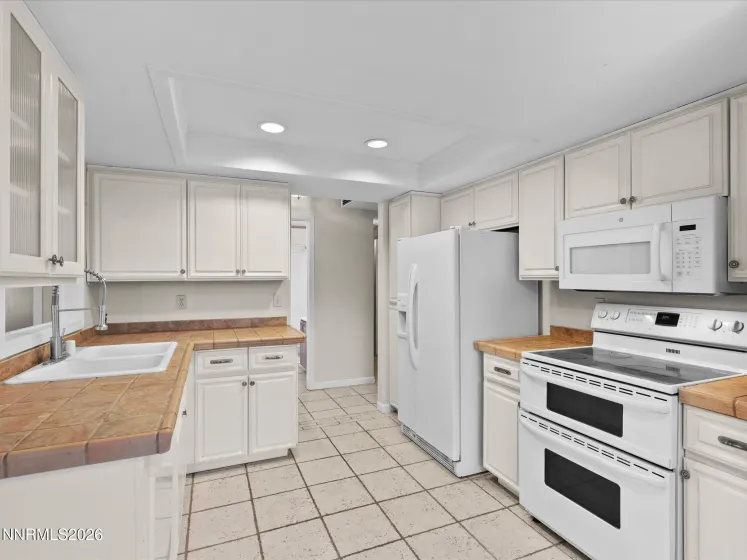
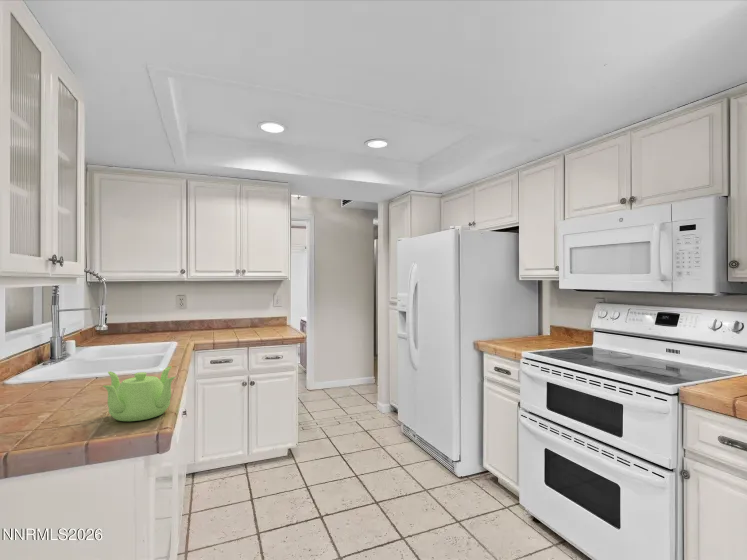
+ teapot (139, 394)
